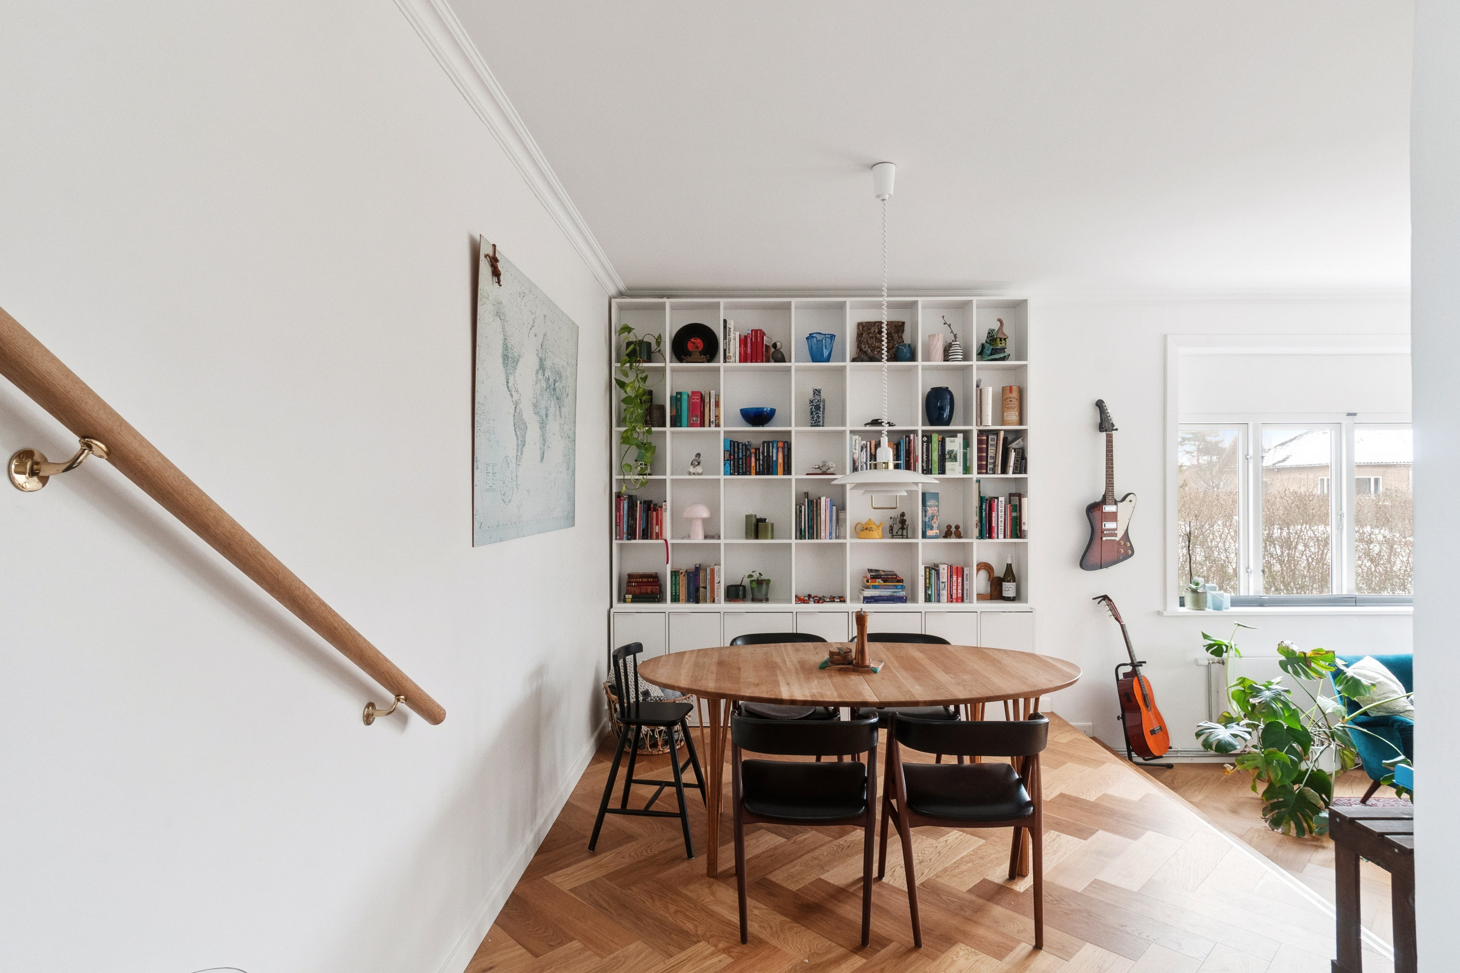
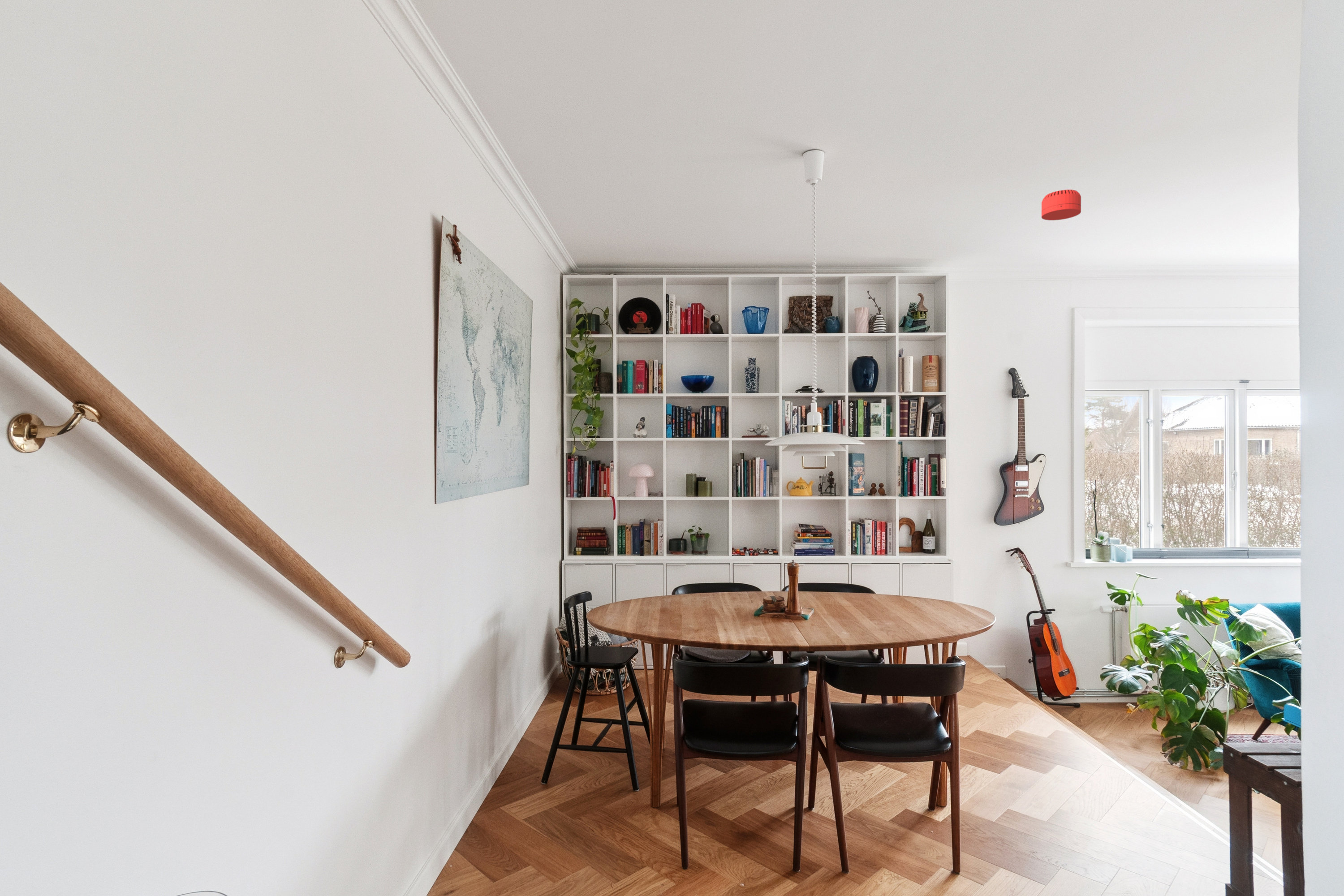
+ smoke detector (1061, 204)
